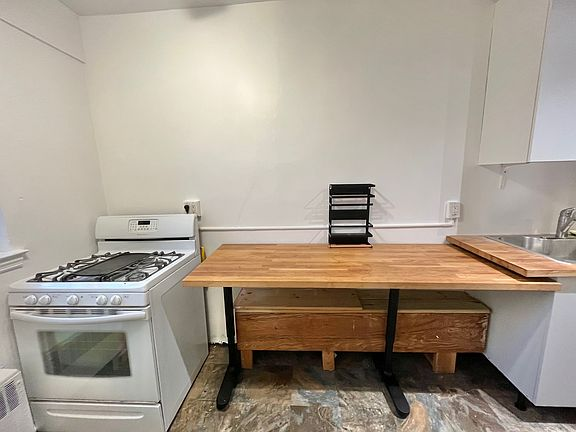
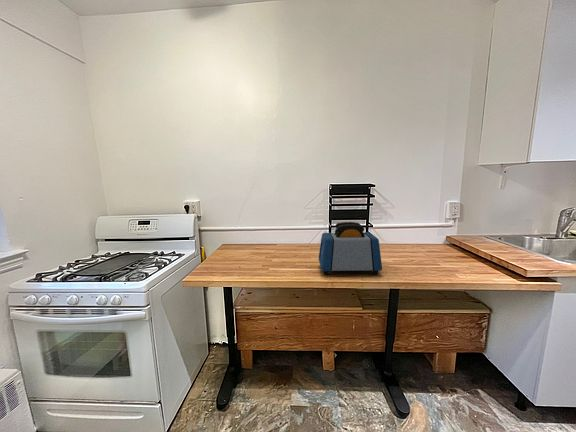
+ toaster (348, 247)
